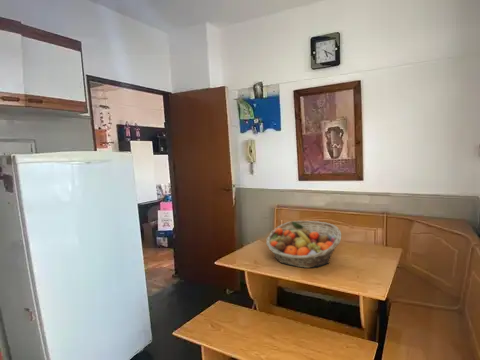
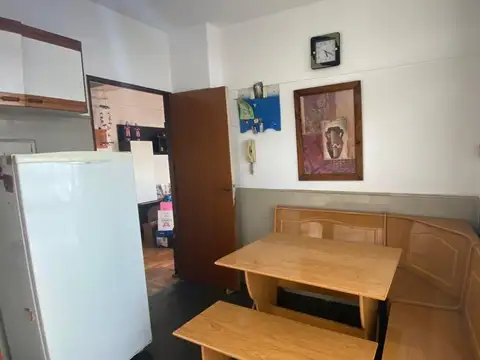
- fruit basket (302, 242)
